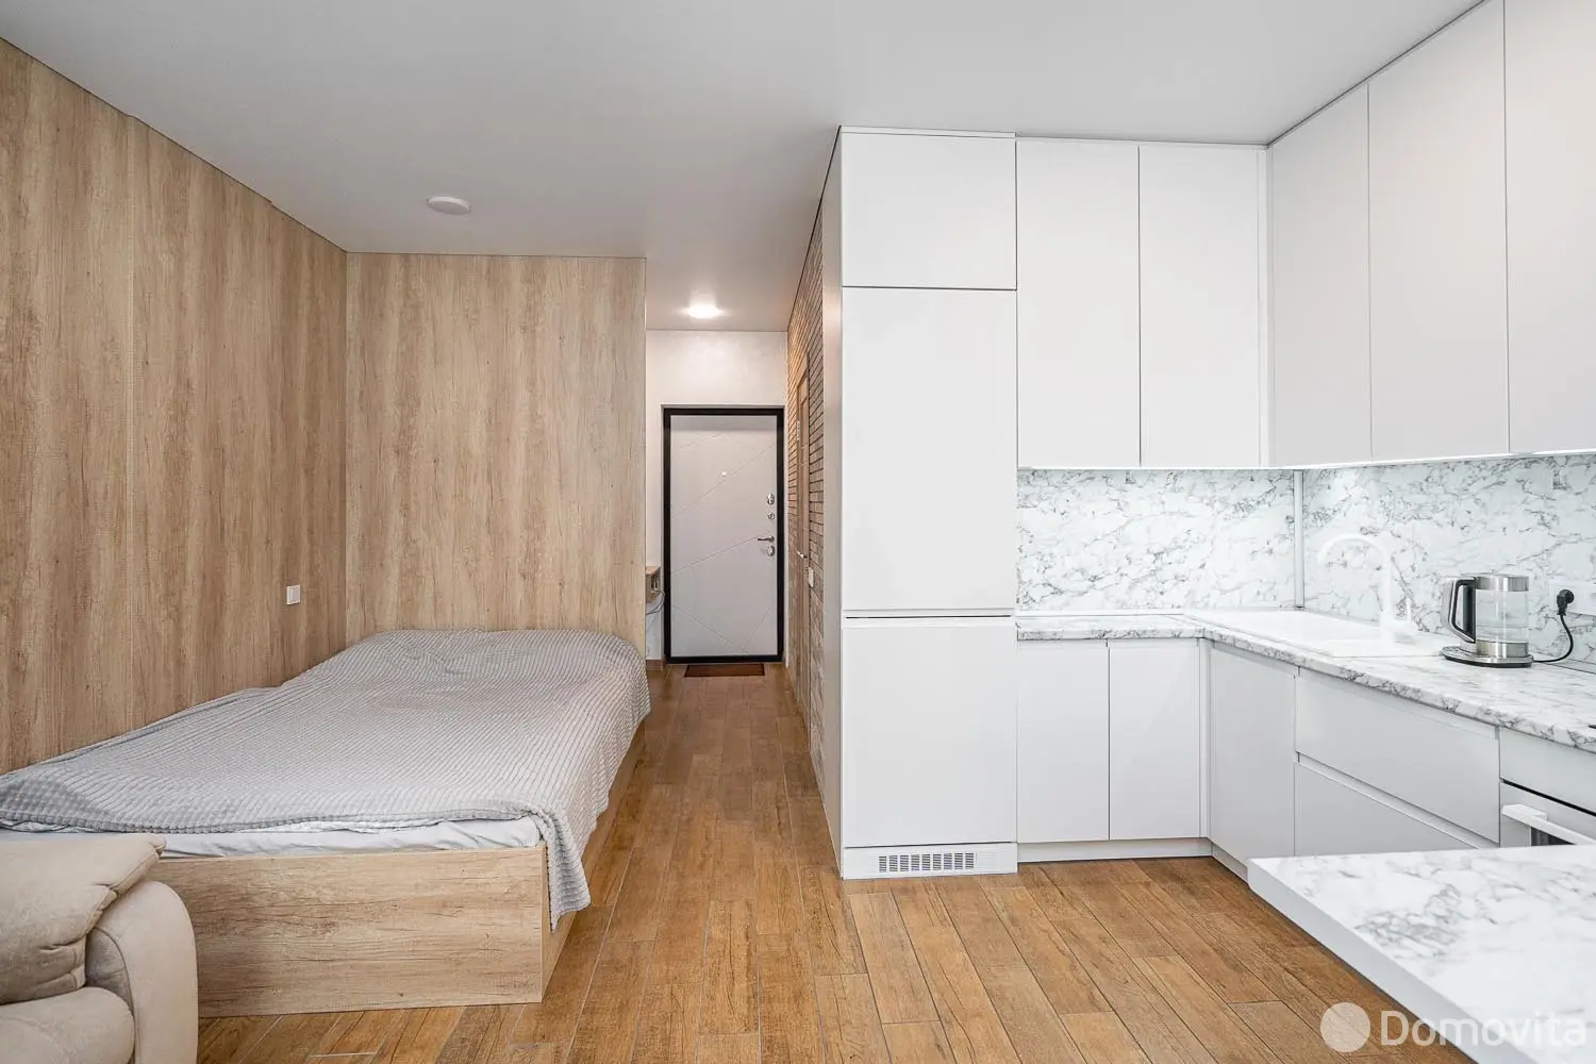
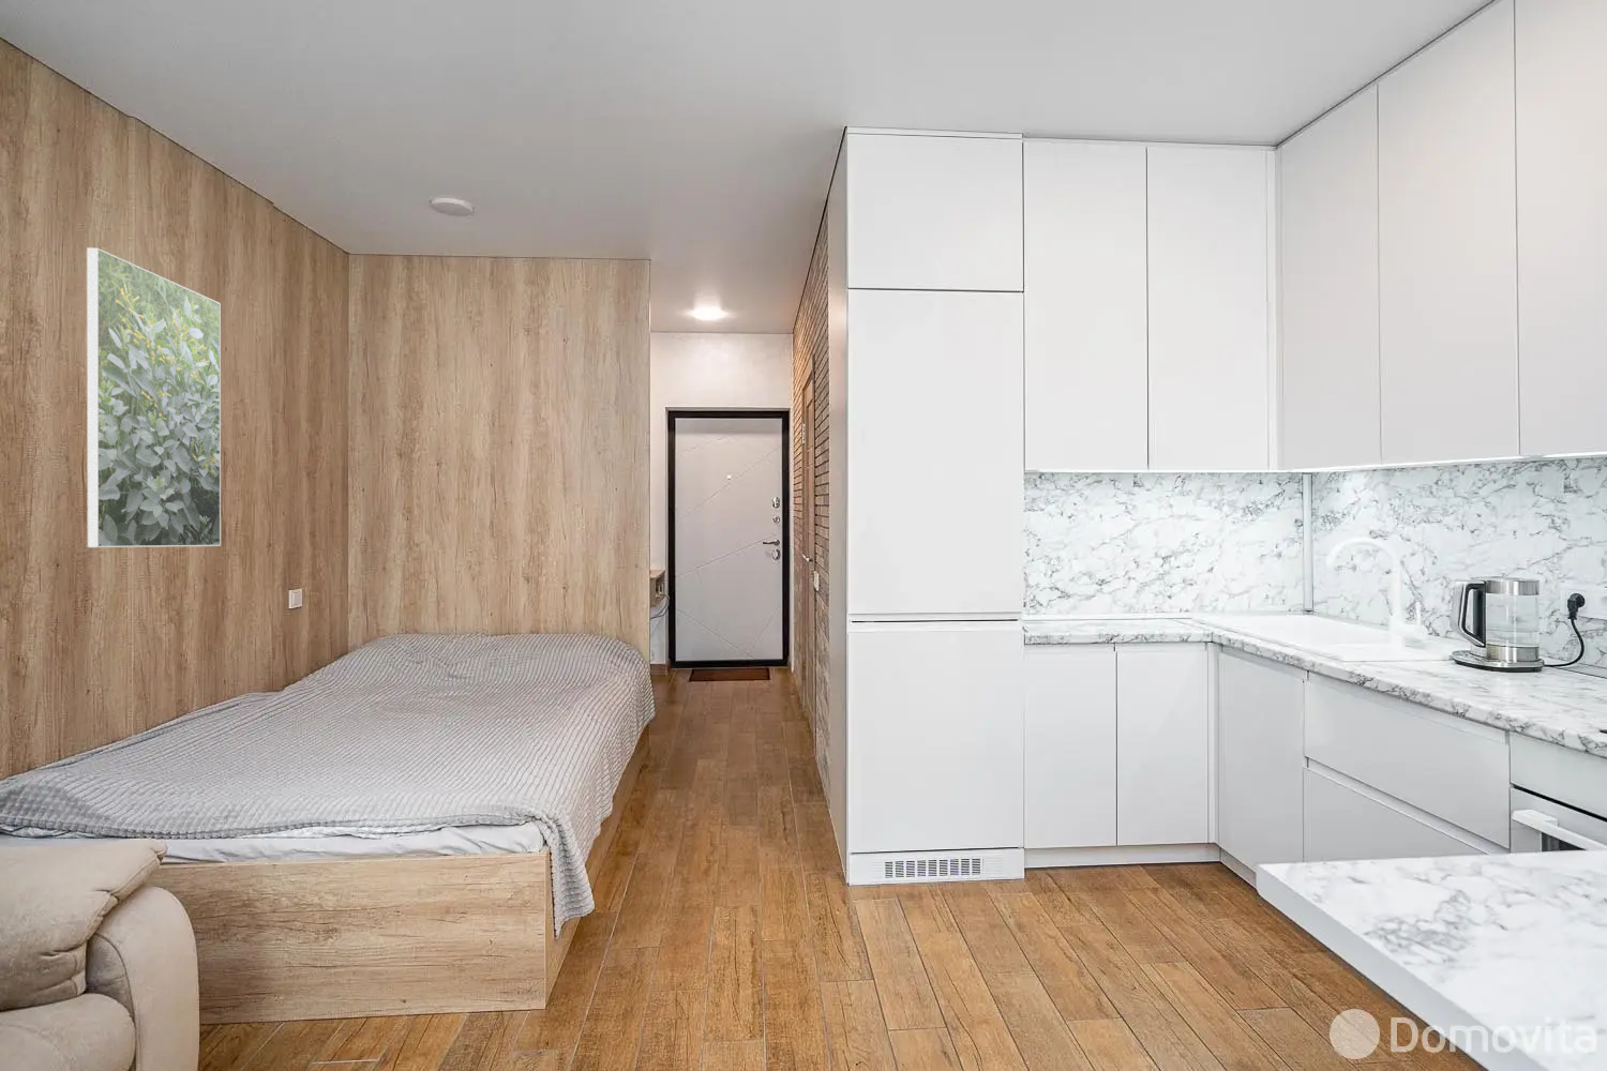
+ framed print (160, 412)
